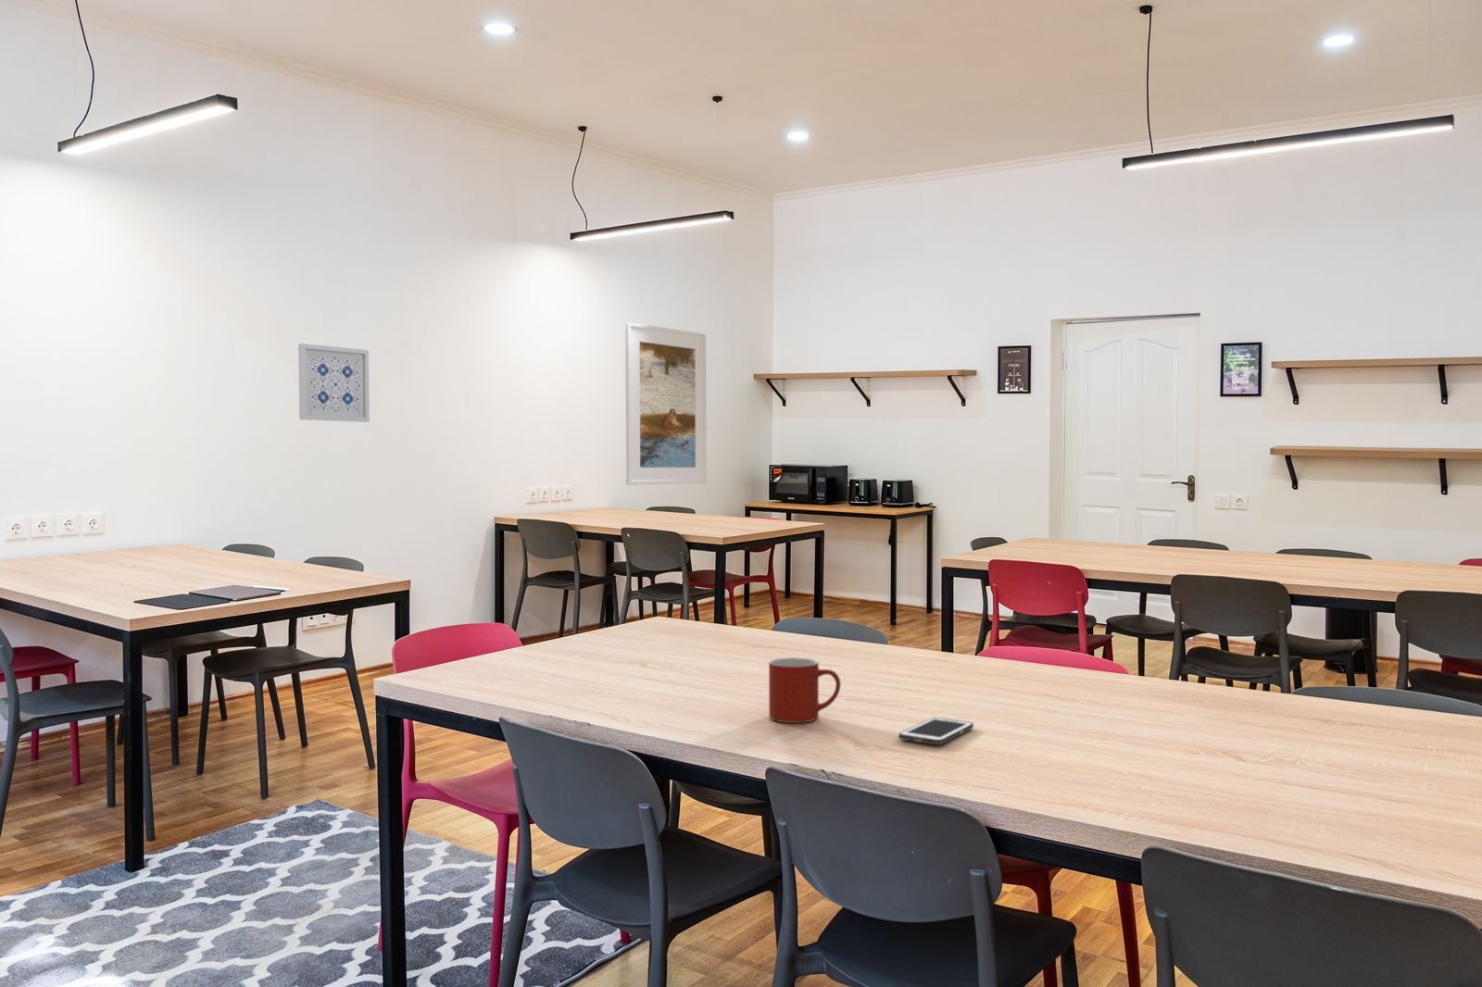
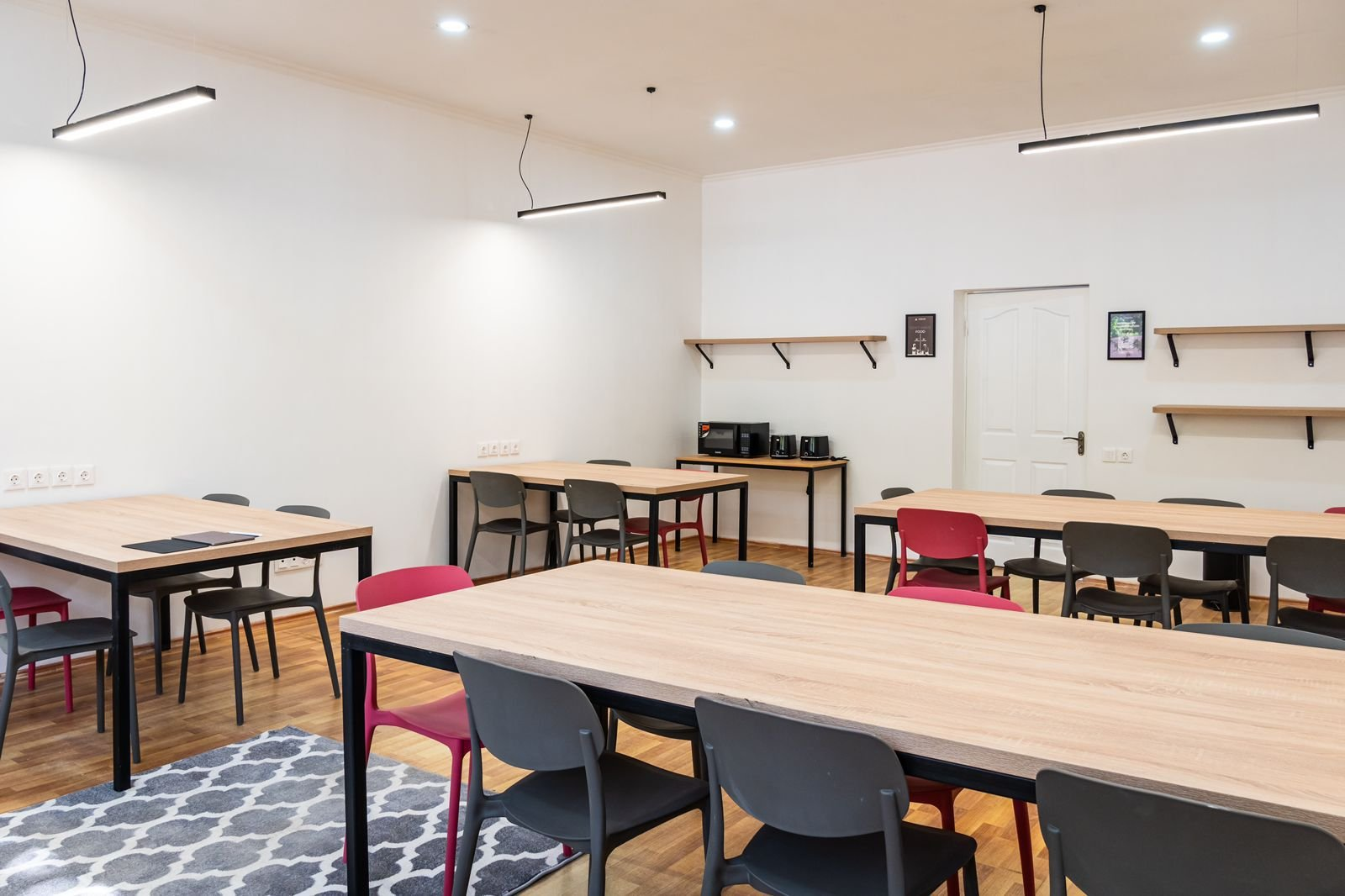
- mug (804, 688)
- wall art (334, 383)
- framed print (667, 405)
- cell phone (937, 730)
